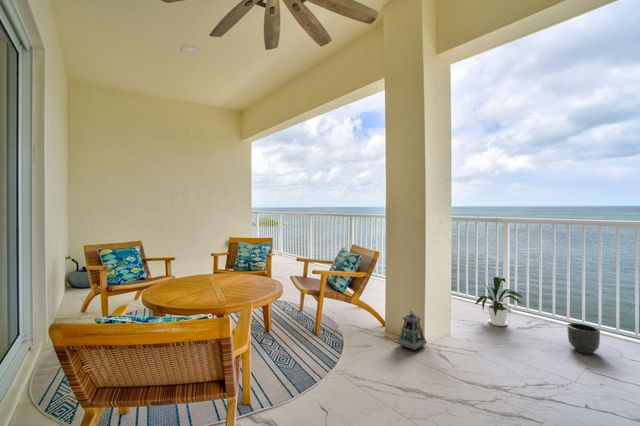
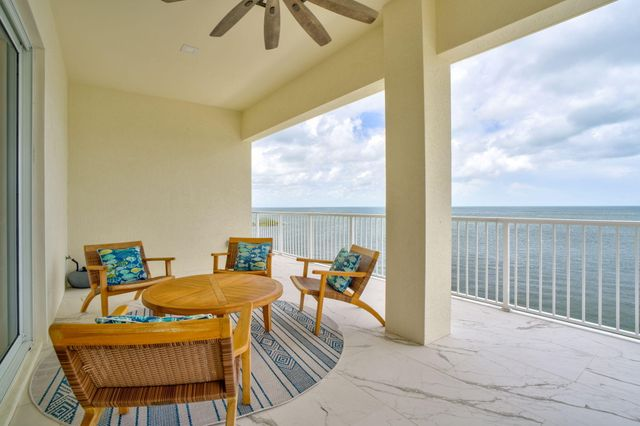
- planter (583, 339)
- house plant (499, 299)
- lantern (411, 328)
